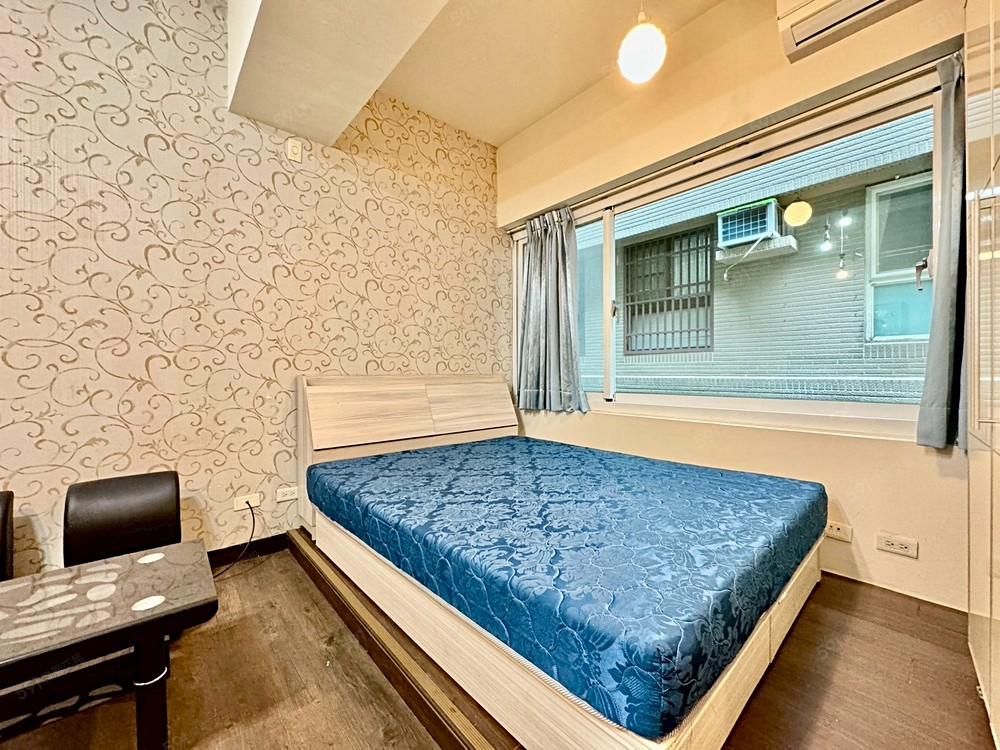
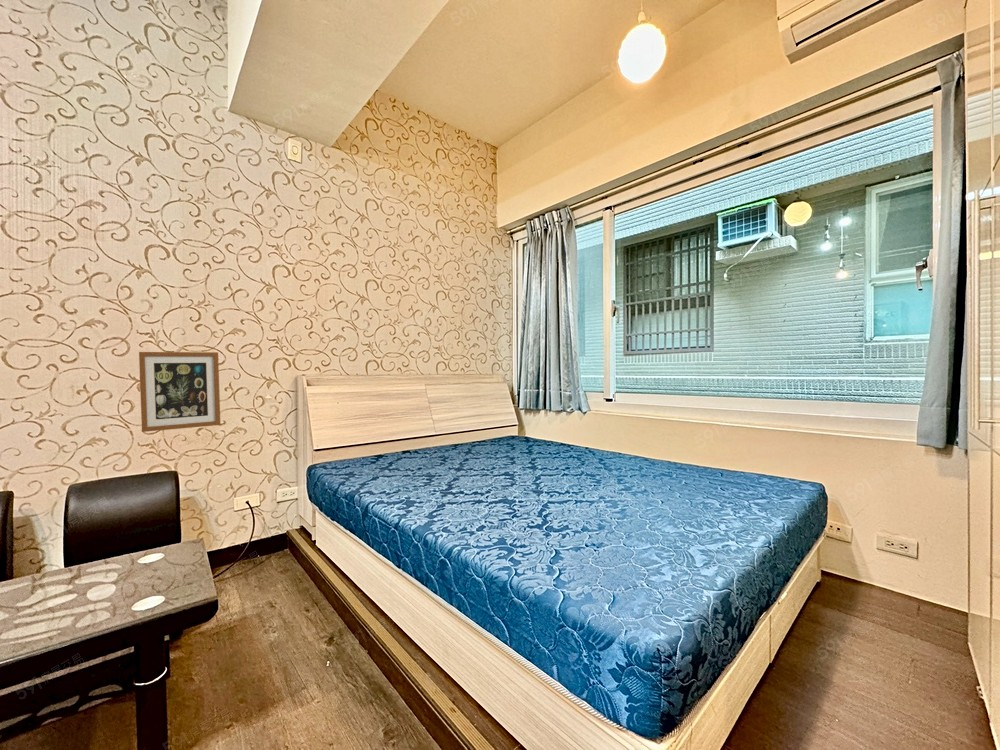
+ wall art (181, 390)
